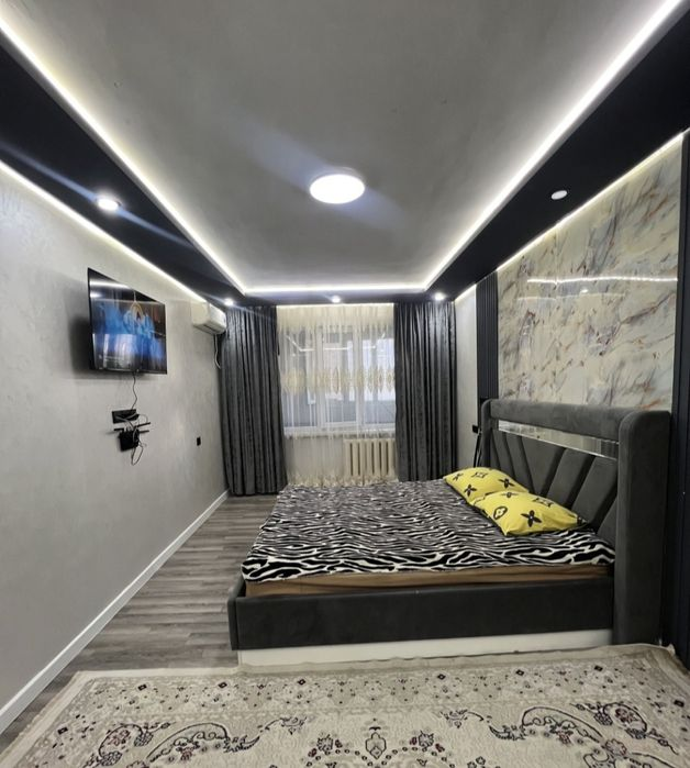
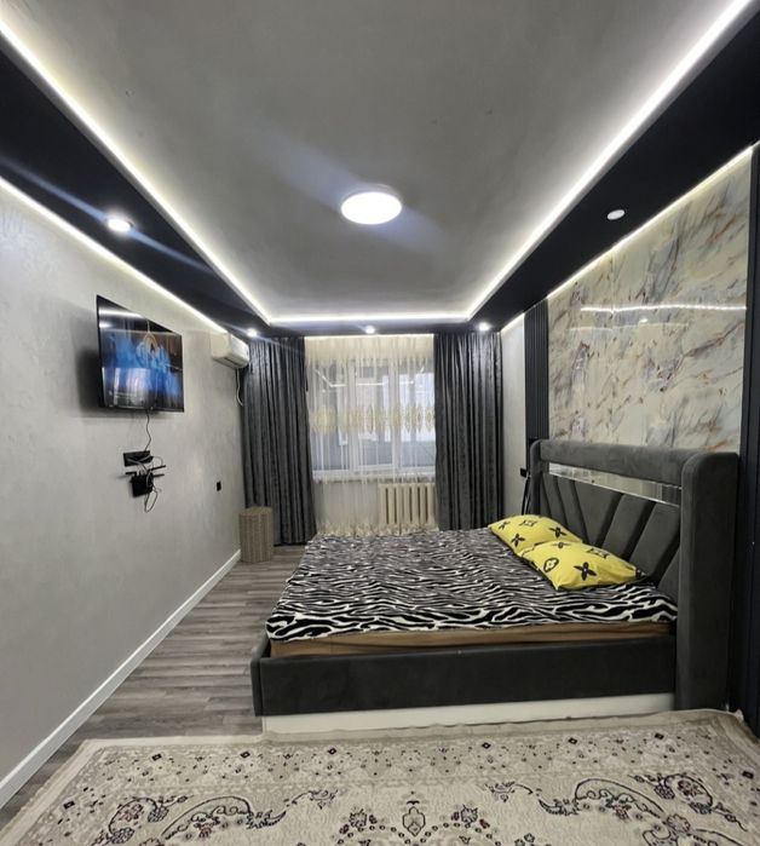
+ laundry hamper (255, 530)
